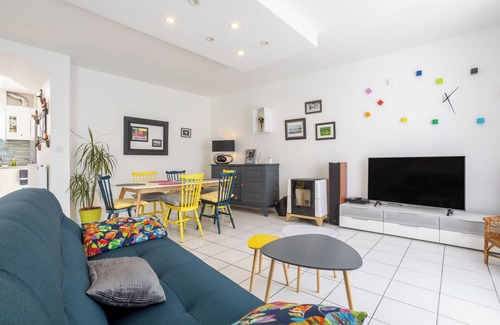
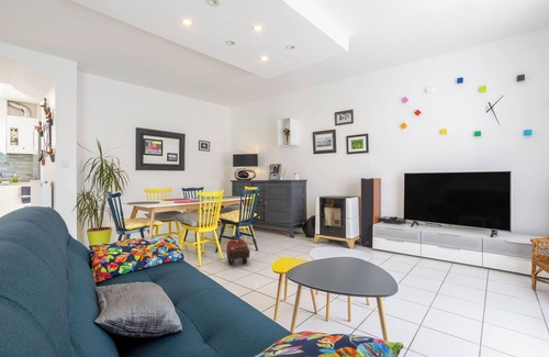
+ backpack (237, 252)
